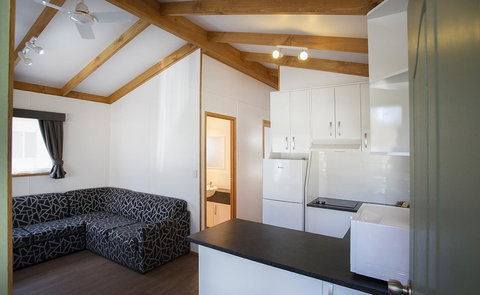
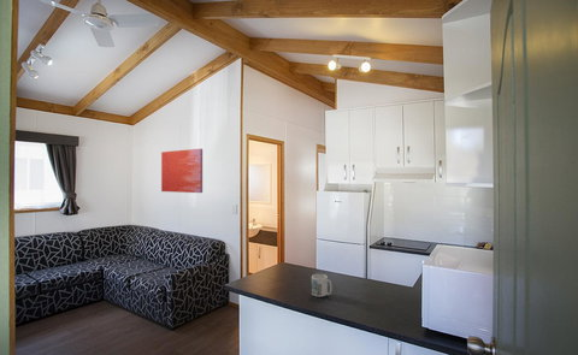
+ mug (322, 285)
+ wall art (181, 171)
